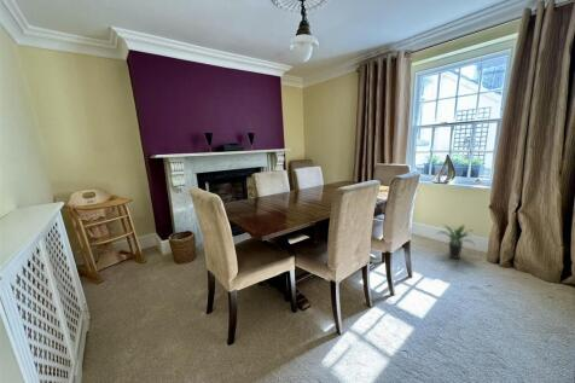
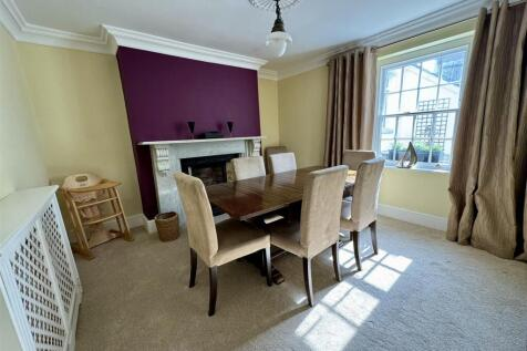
- potted plant (454, 242)
